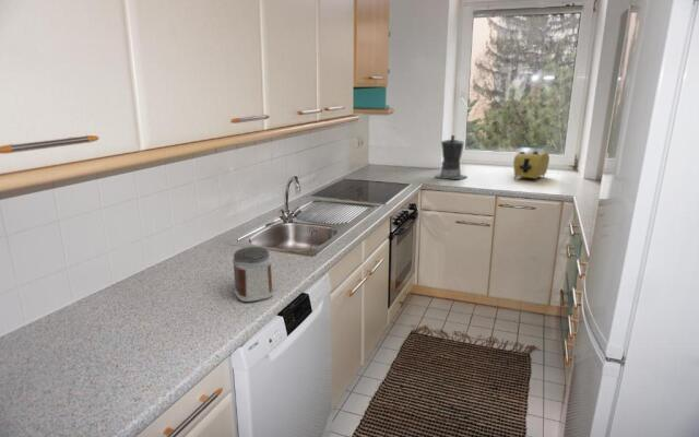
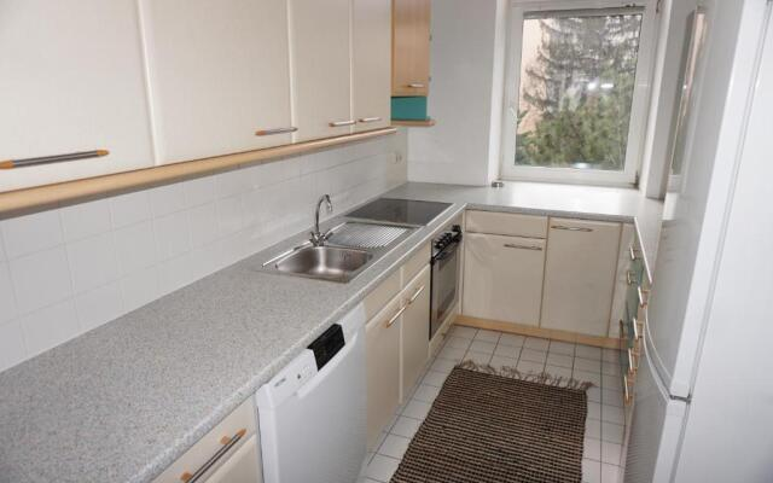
- toaster (530, 164)
- jar (252, 272)
- coffee maker (451, 156)
